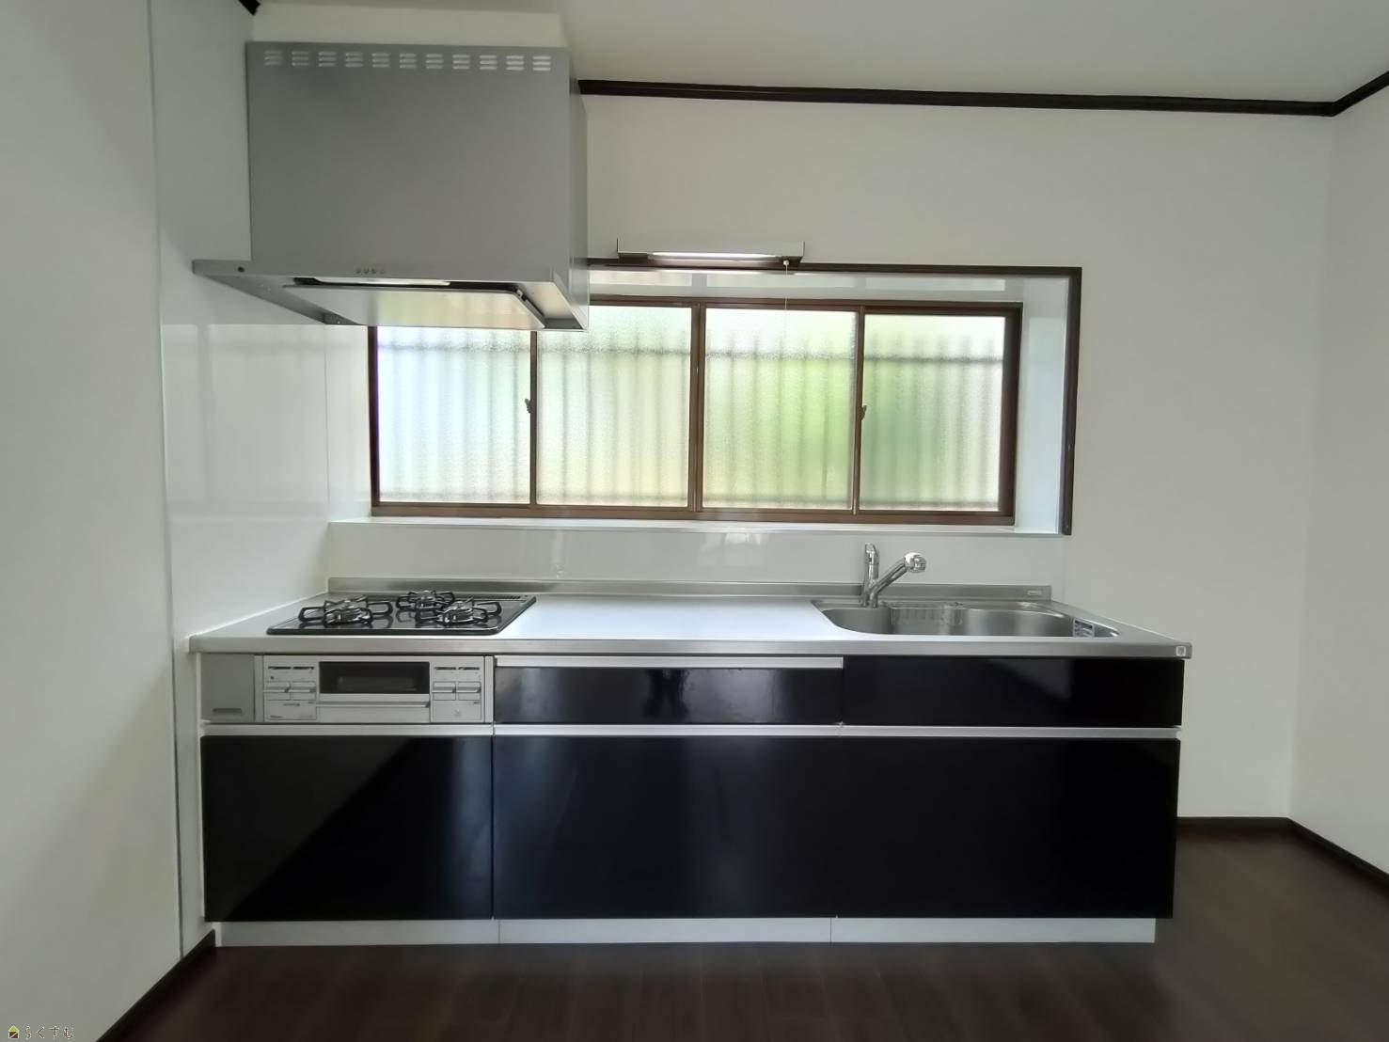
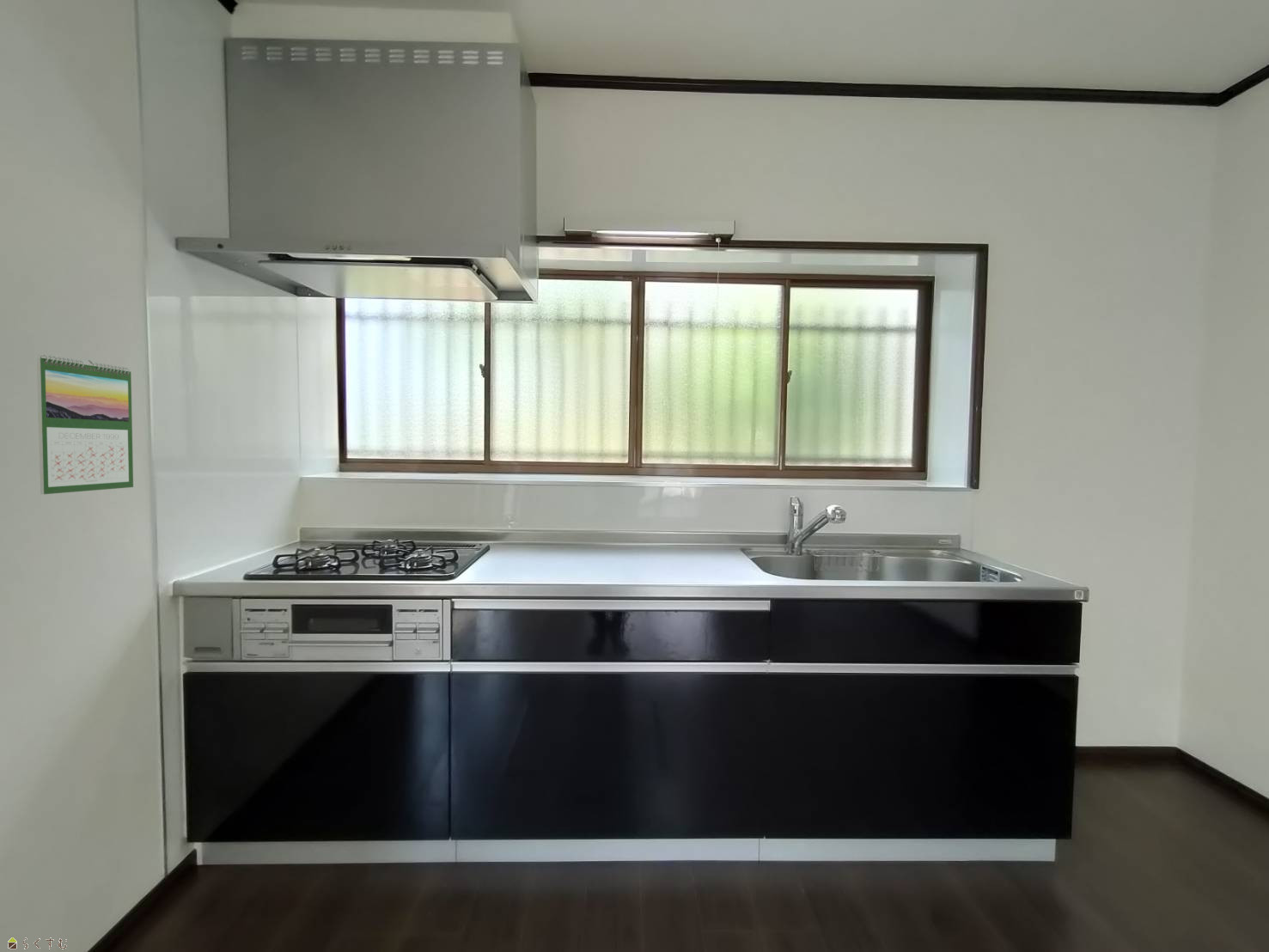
+ calendar (88, 424)
